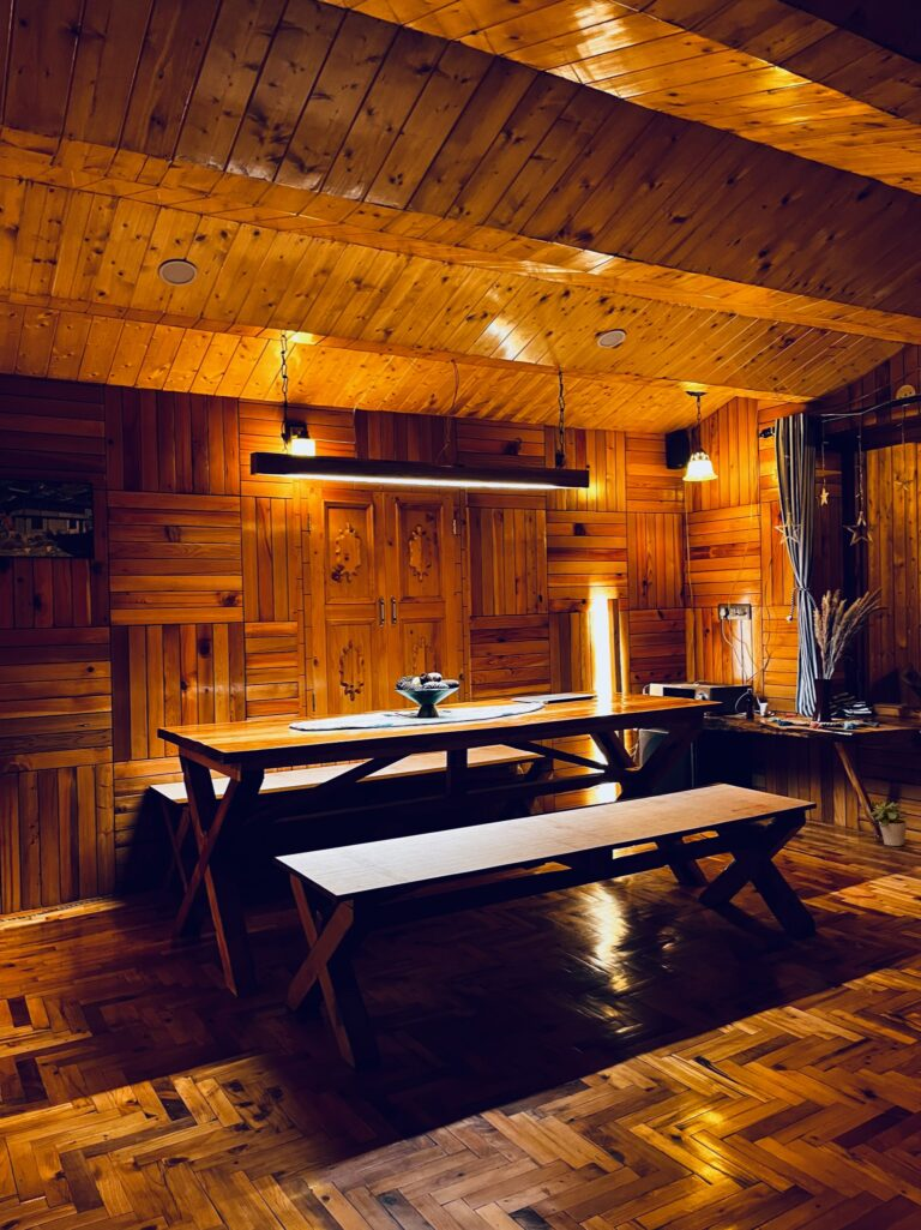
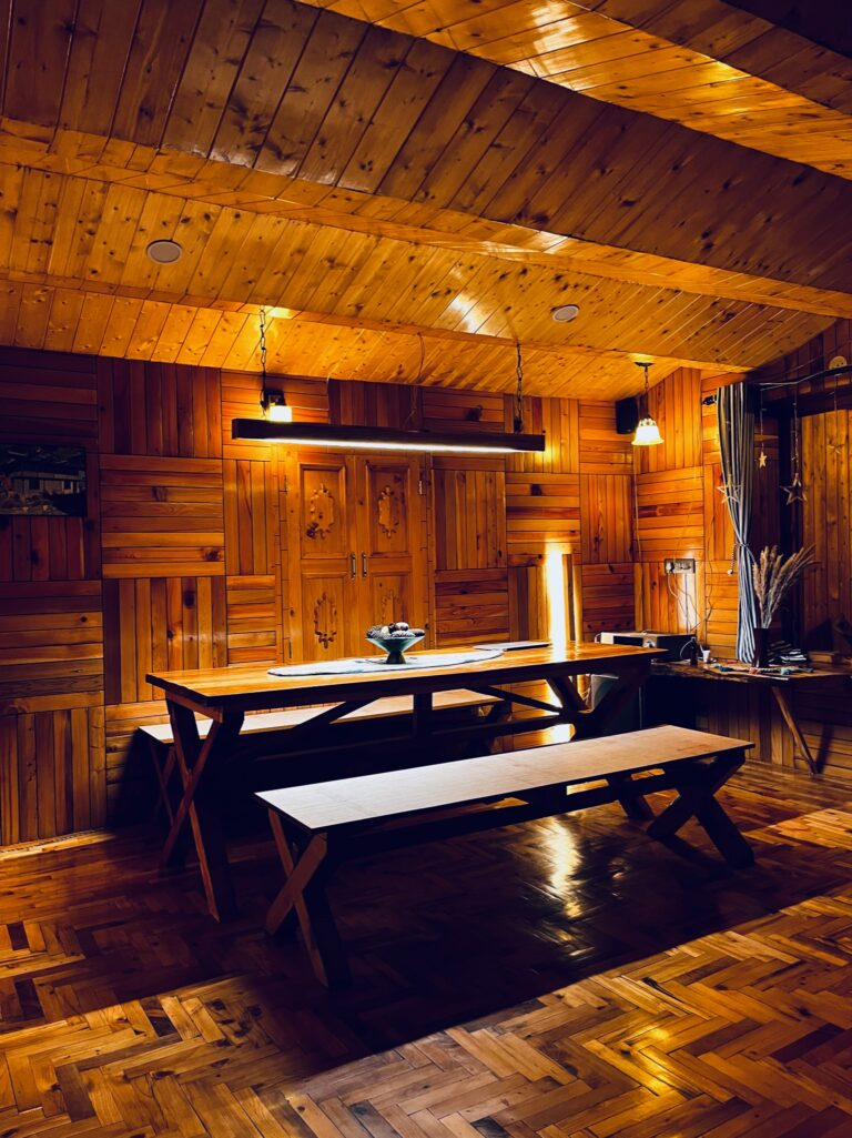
- potted plant (885, 821)
